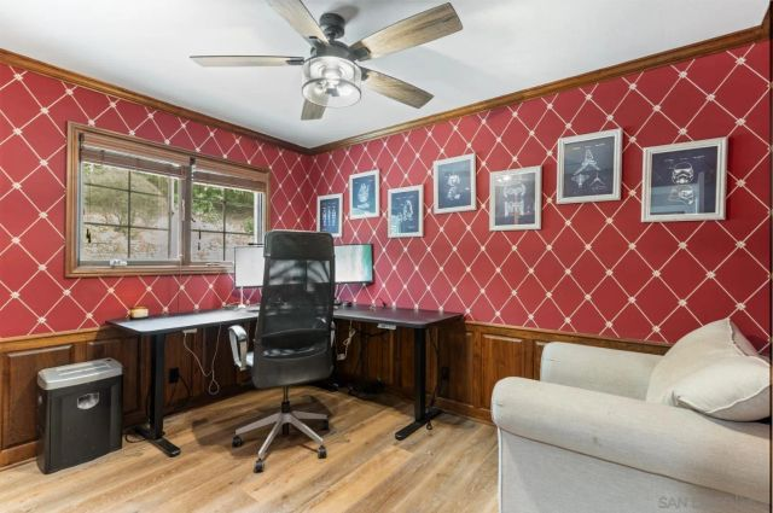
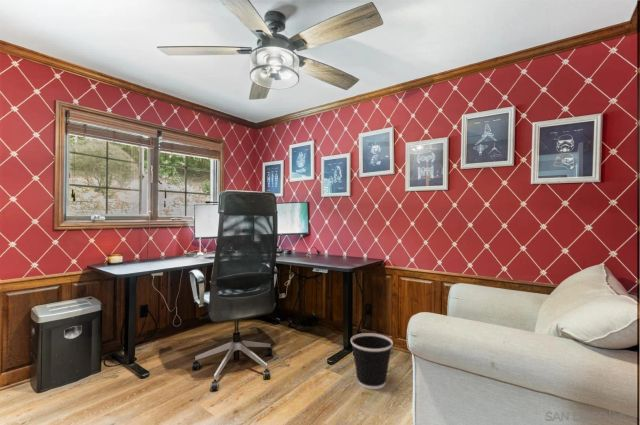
+ wastebasket (371, 361)
